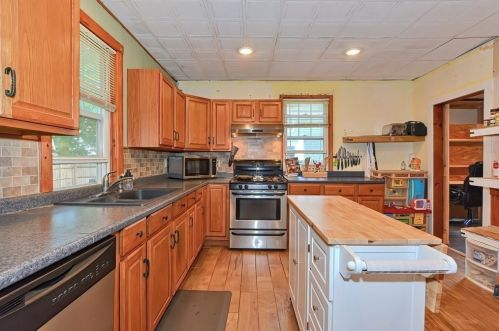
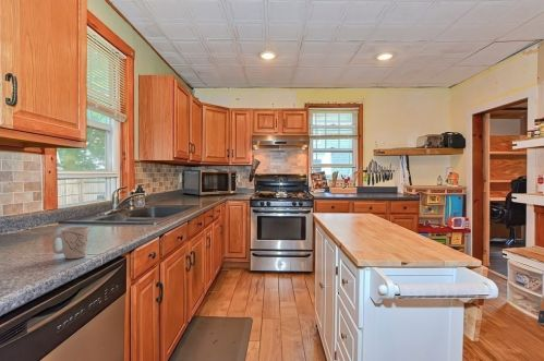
+ mug (70, 242)
